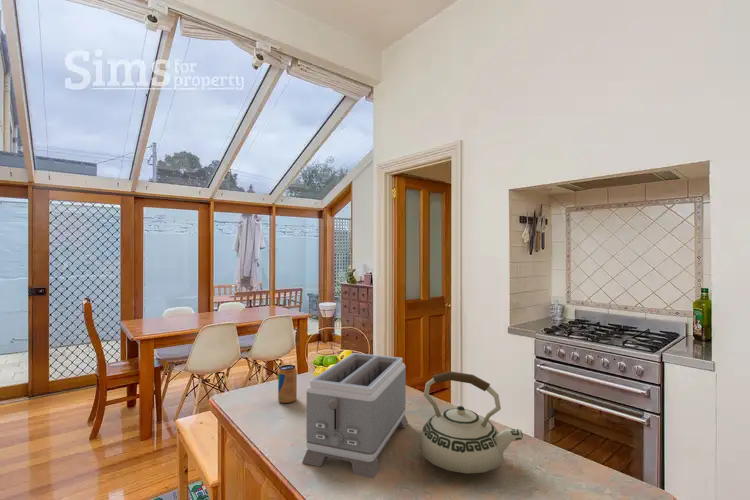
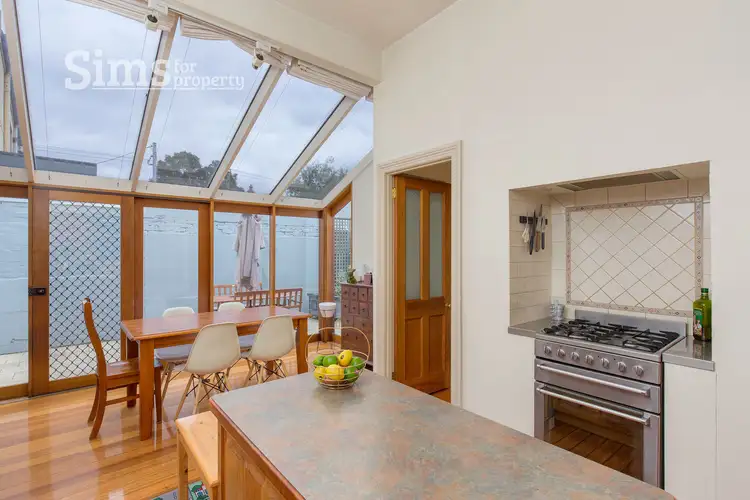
- teakettle (469, 419)
- toaster (358, 406)
- beverage can (287, 383)
